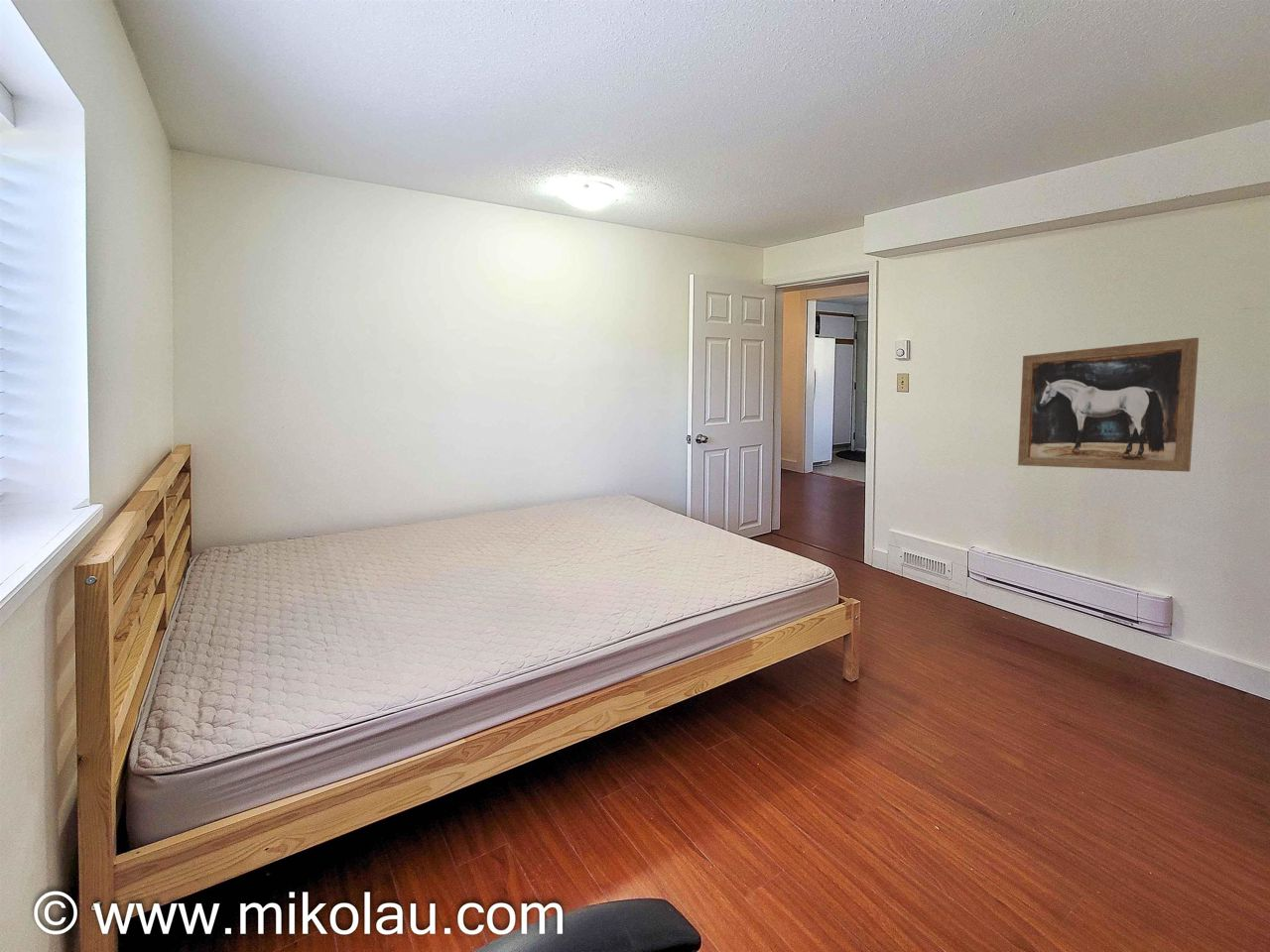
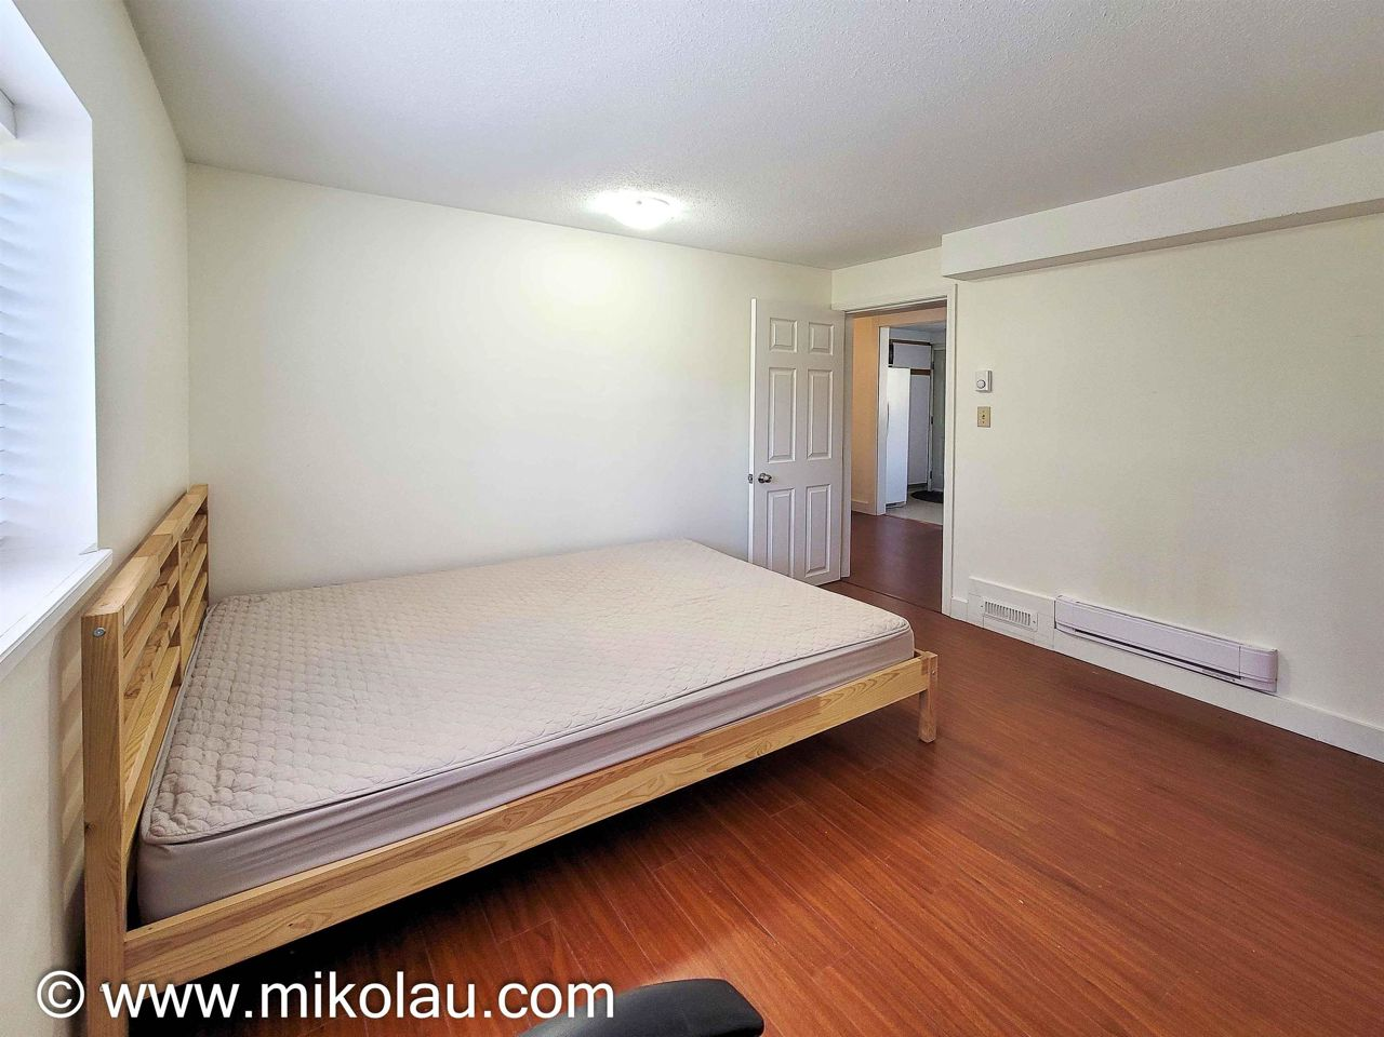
- wall art (1098, 408)
